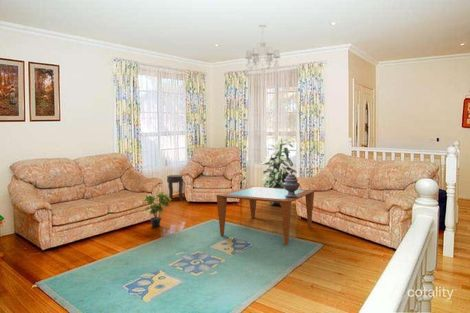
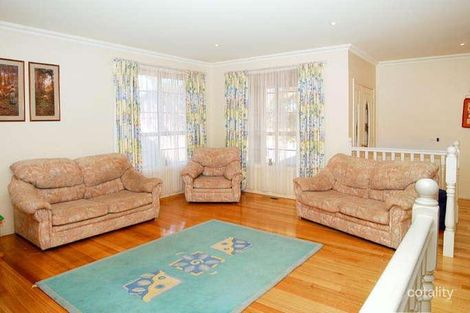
- decorative urn (291, 182)
- potted plant (157, 208)
- chandelier (262, 48)
- coffee table (269, 201)
- side table (172, 187)
- indoor plant (276, 170)
